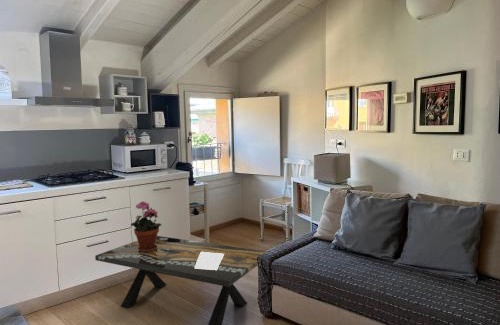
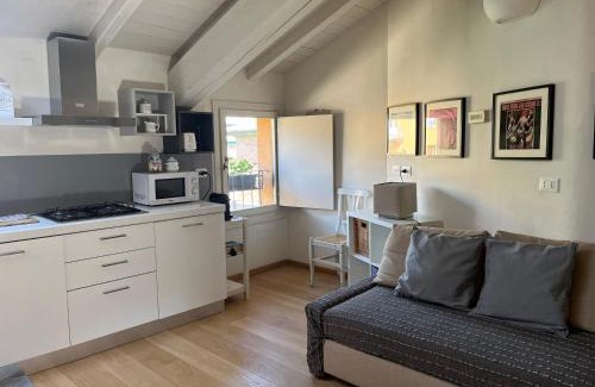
- coffee table (183, 277)
- potted plant (146, 225)
